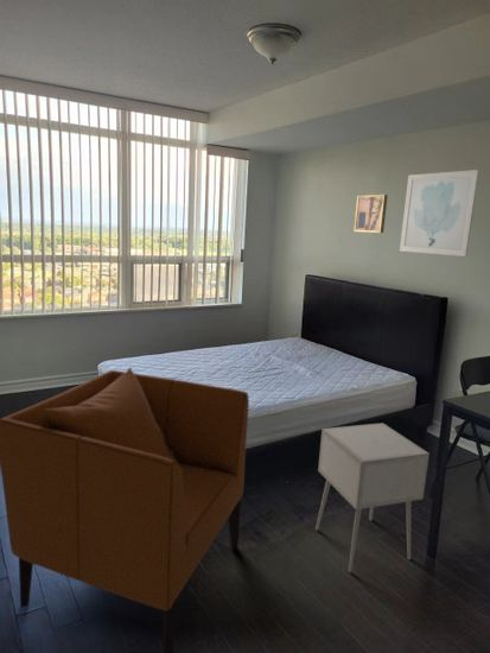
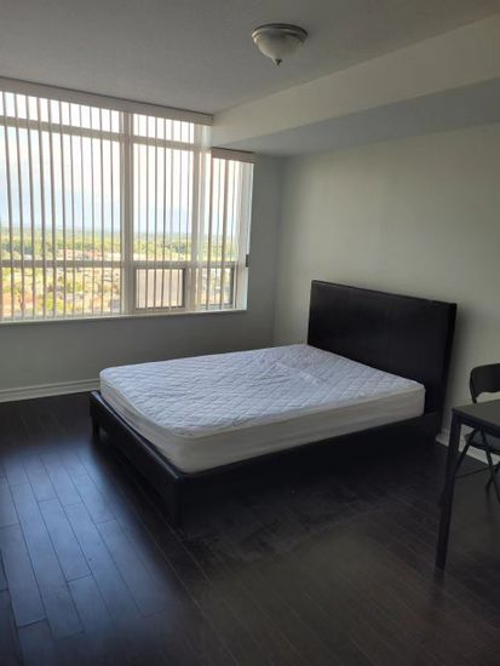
- wall art (435, 214)
- wall art (369, 214)
- armchair (133, 486)
- nightstand (365, 492)
